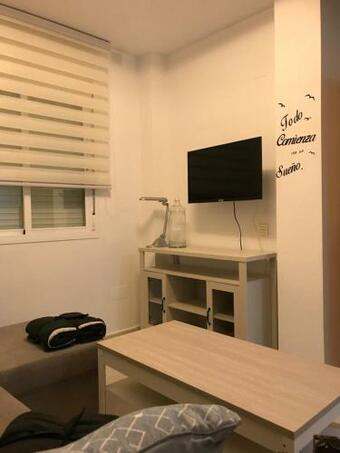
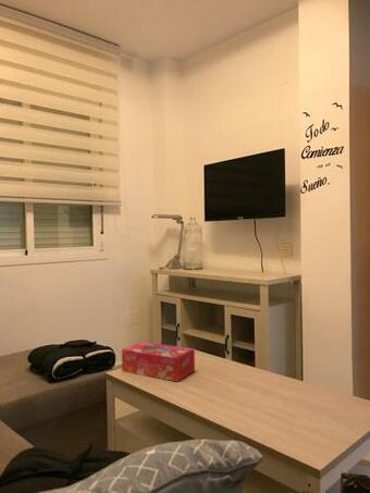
+ tissue box (158, 359)
